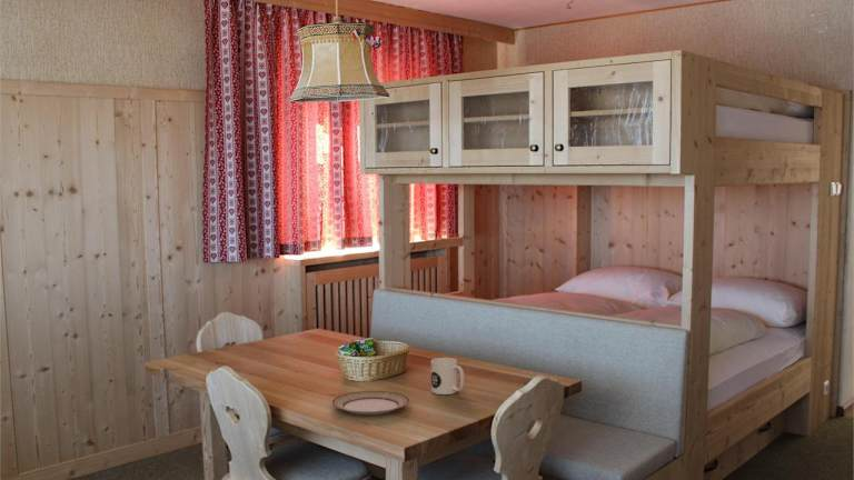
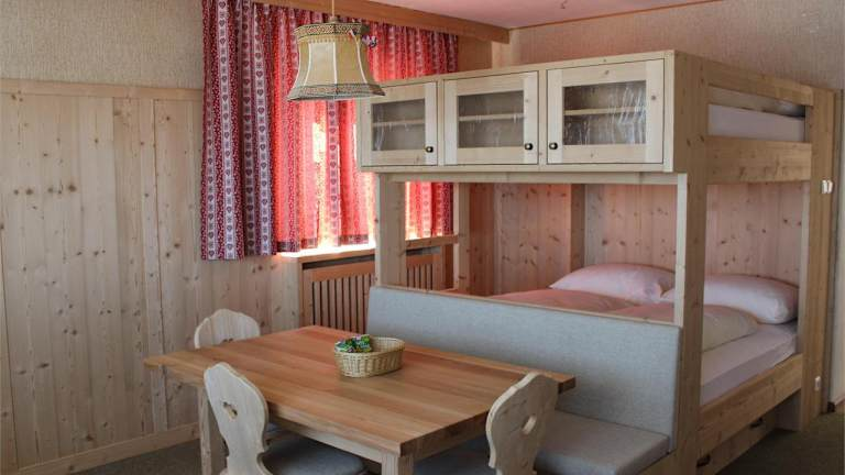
- plate (370, 403)
- mug (448, 377)
